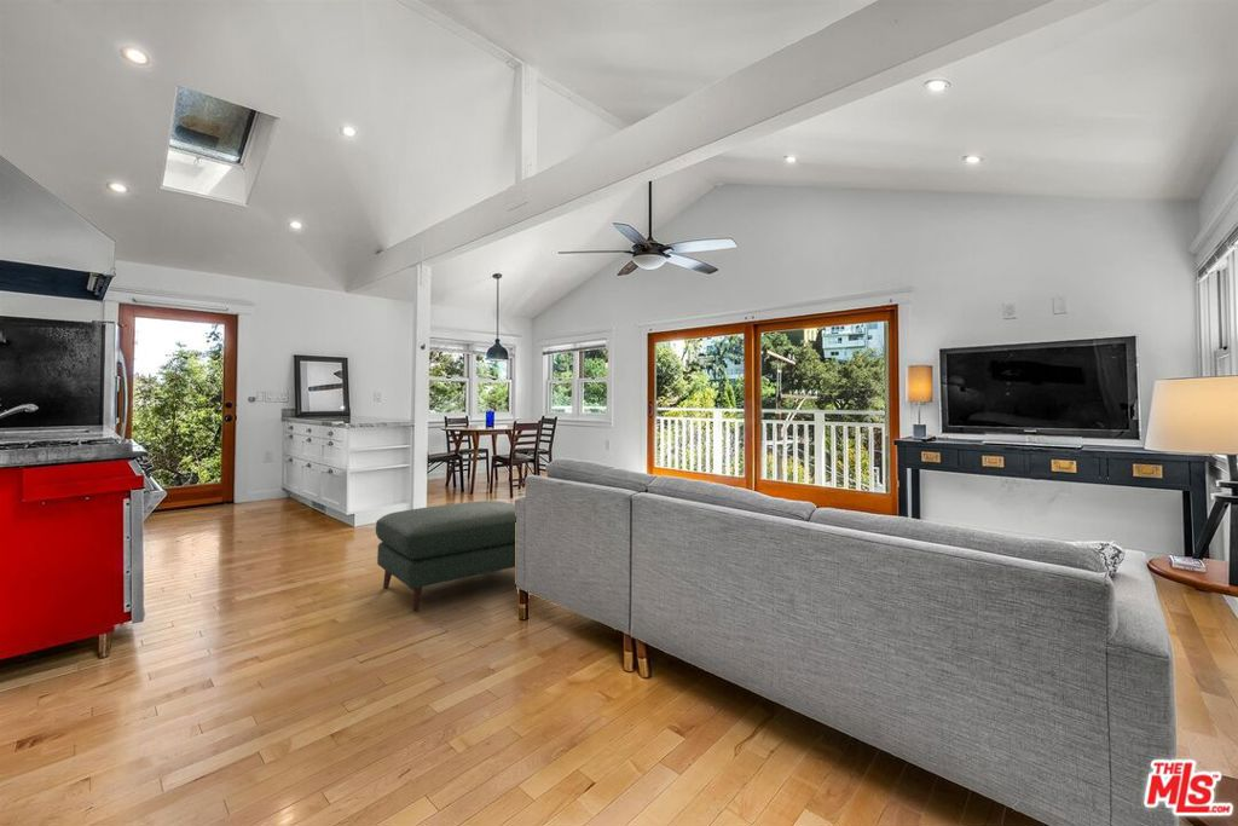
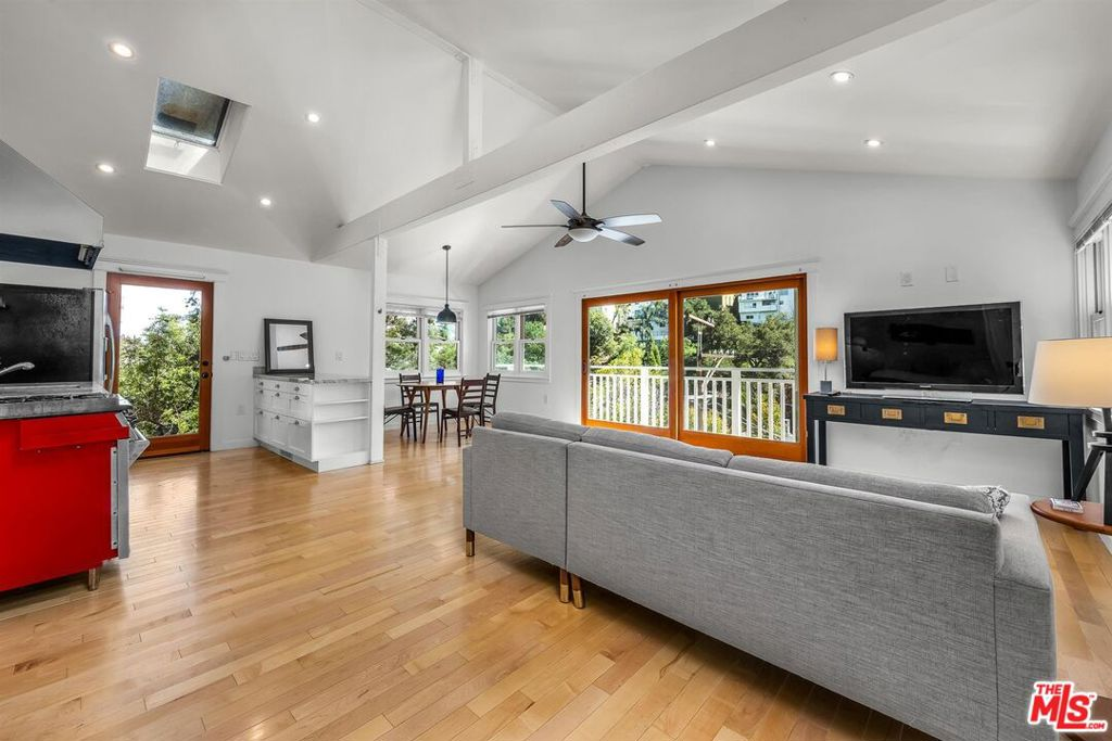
- ottoman (461, 545)
